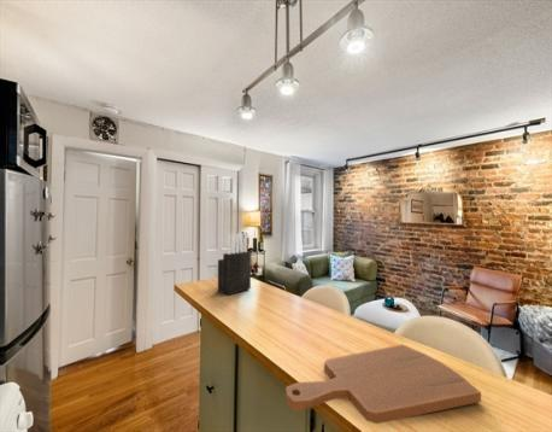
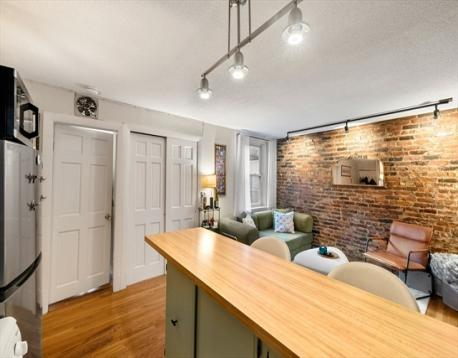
- cutting board (384, 378)
- knife block (233, 261)
